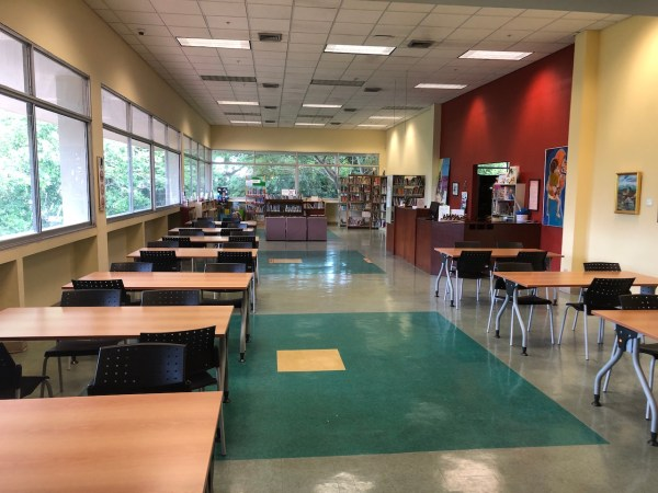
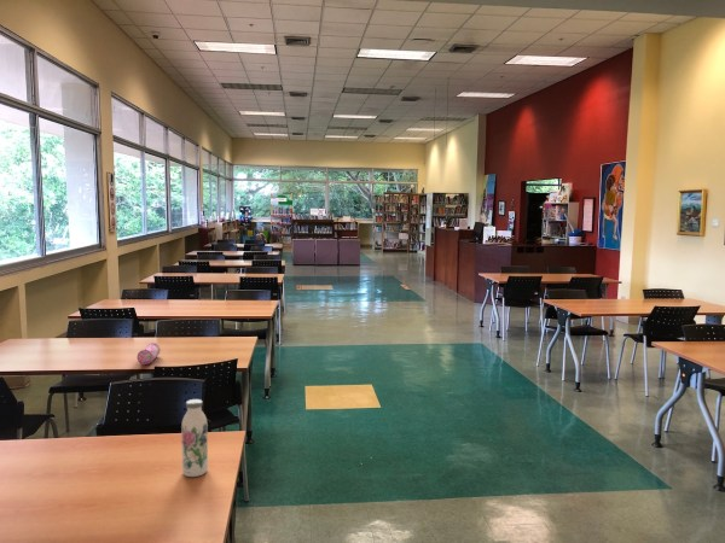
+ water bottle (195, 436)
+ pencil case (149, 352)
